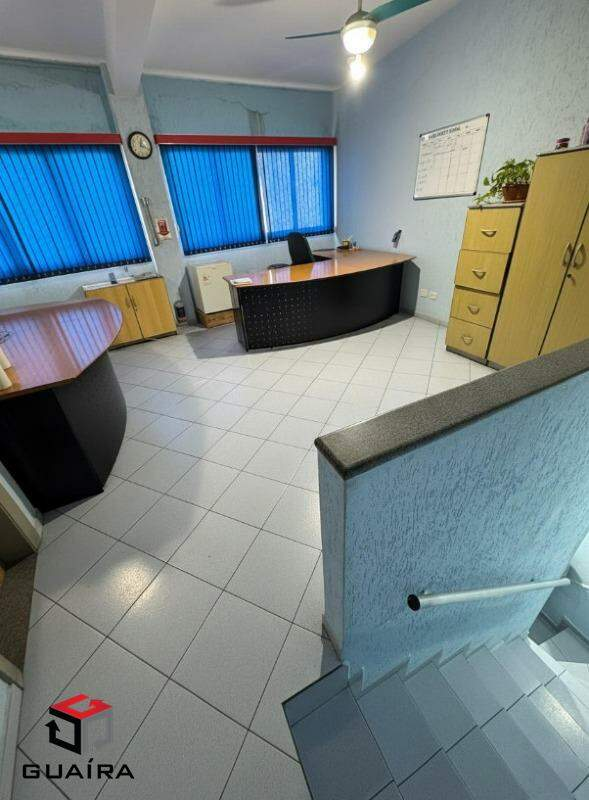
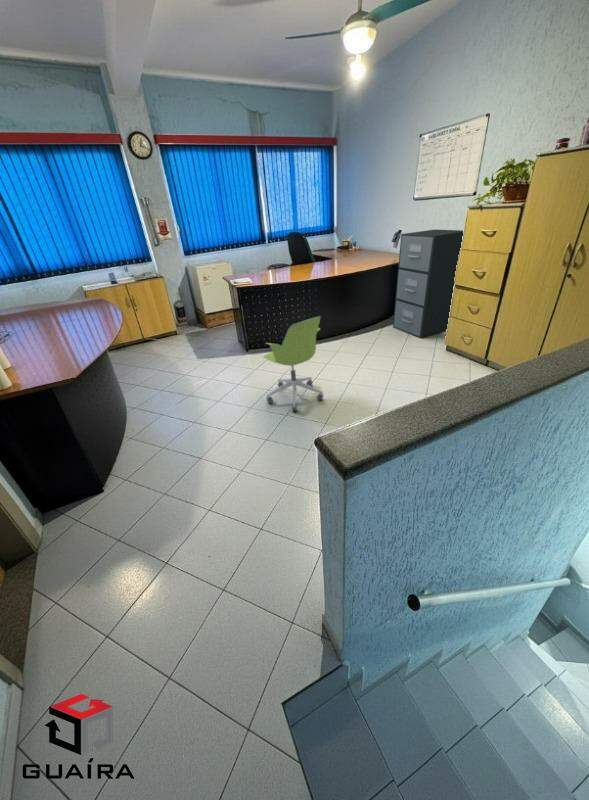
+ filing cabinet (426, 284)
+ office chair (293, 357)
